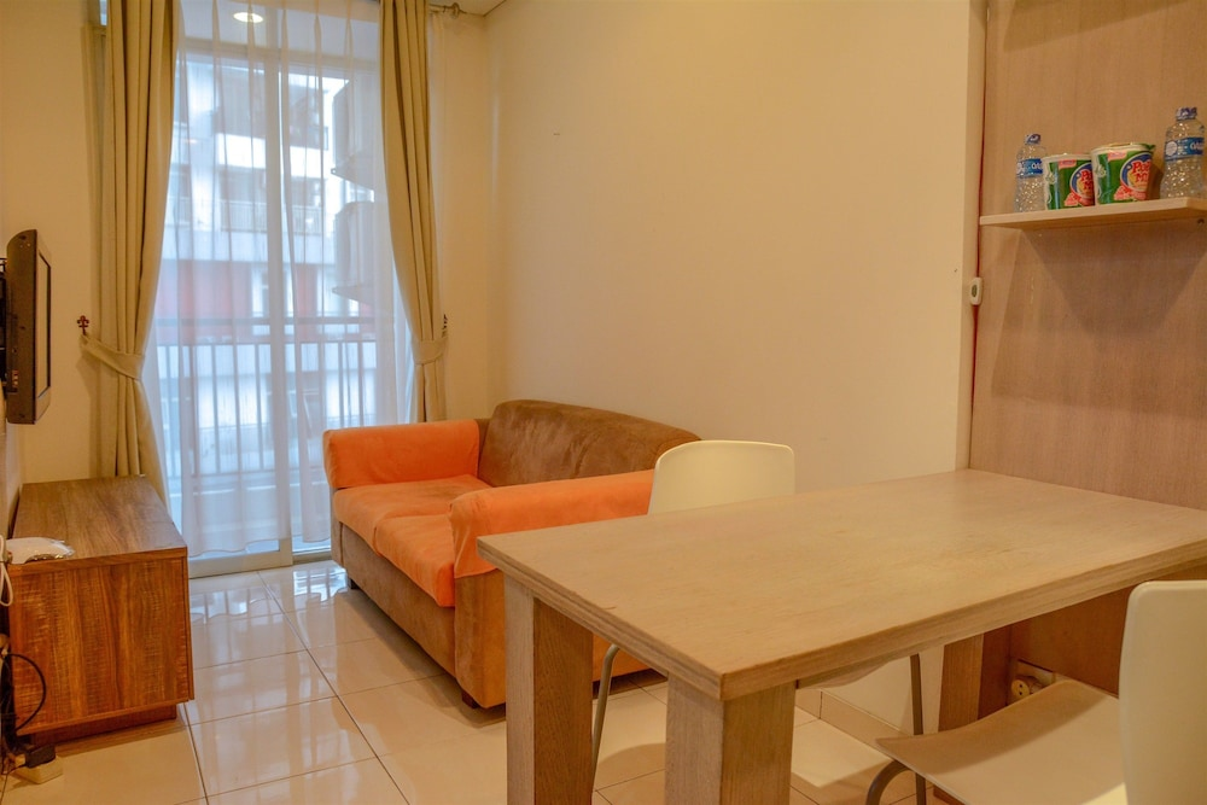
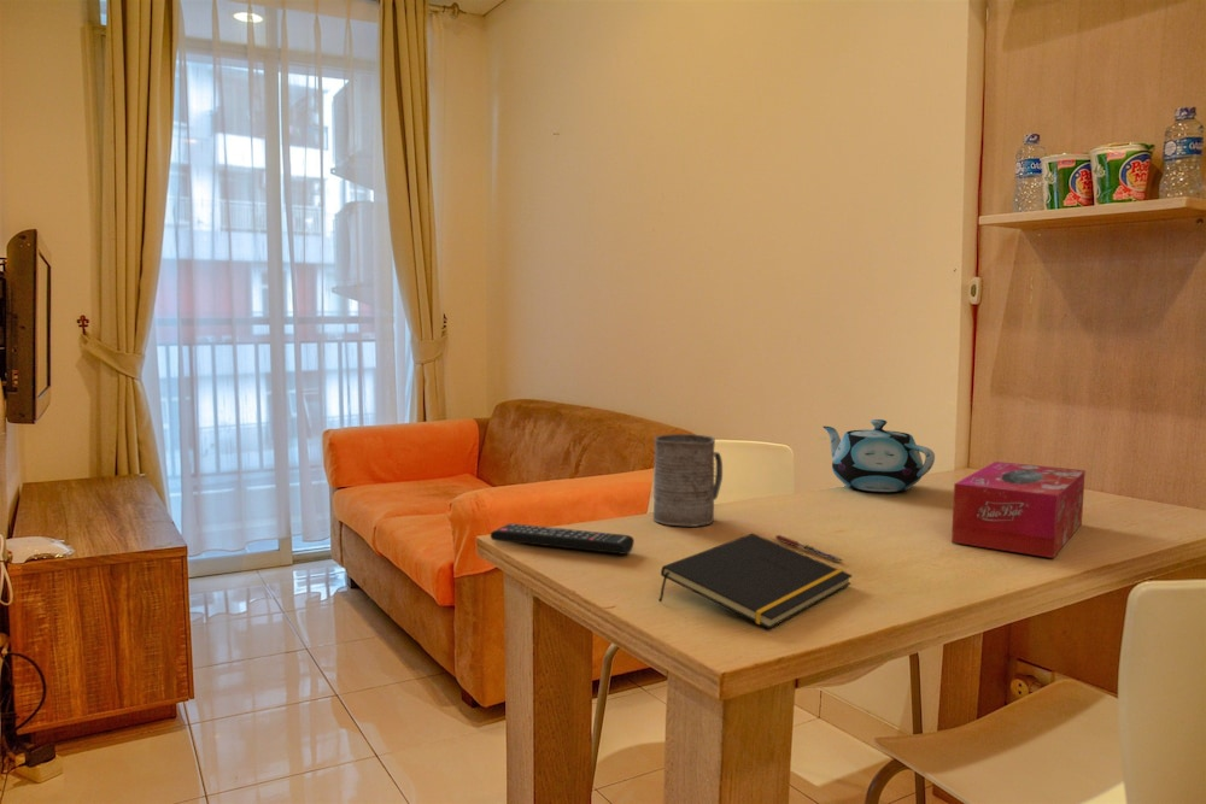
+ notepad (759, 575)
+ teapot (873, 452)
+ mug (691, 477)
+ pen (807, 547)
+ remote control (561, 539)
+ tissue box (1020, 504)
